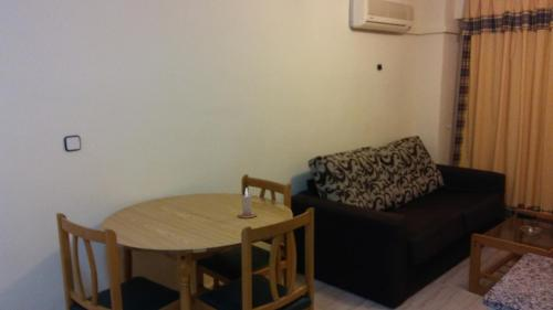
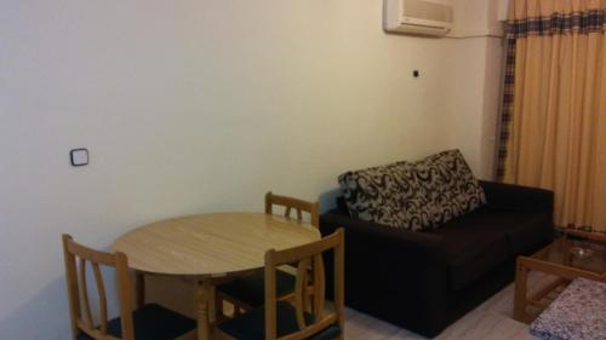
- candle (247, 201)
